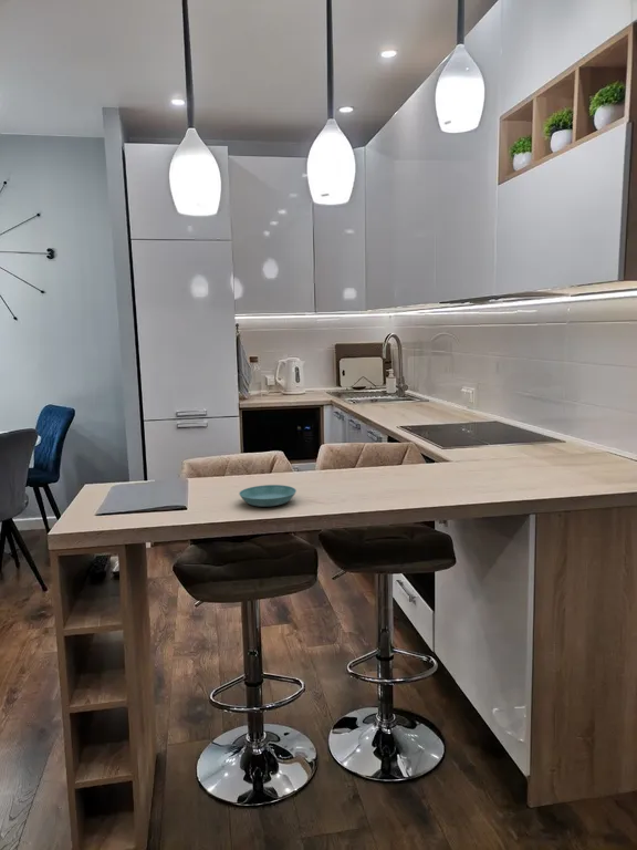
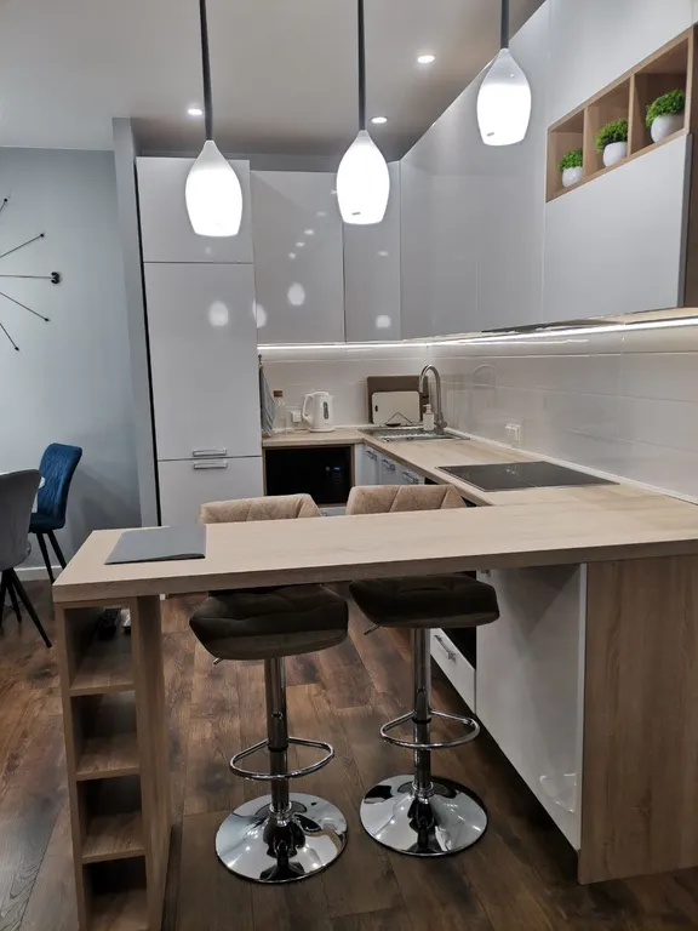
- saucer (268, 496)
